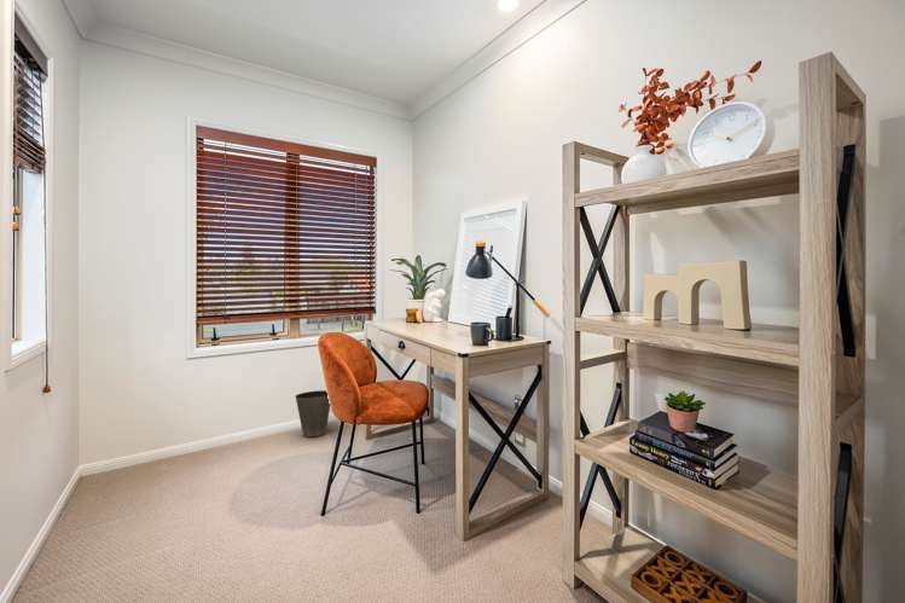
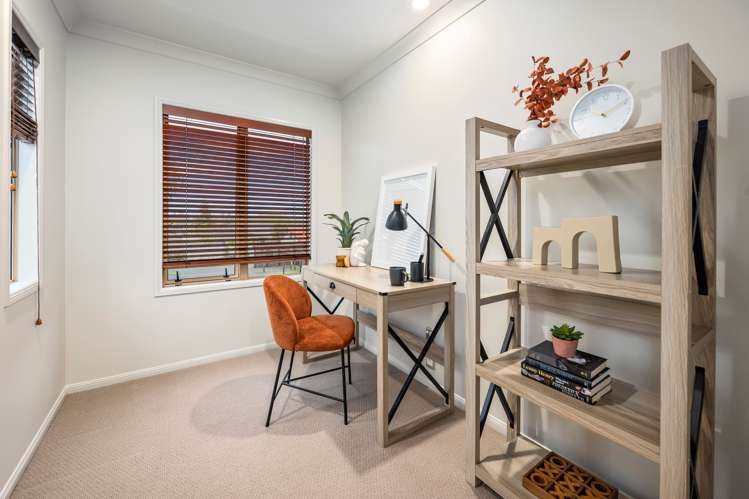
- waste basket (313, 413)
